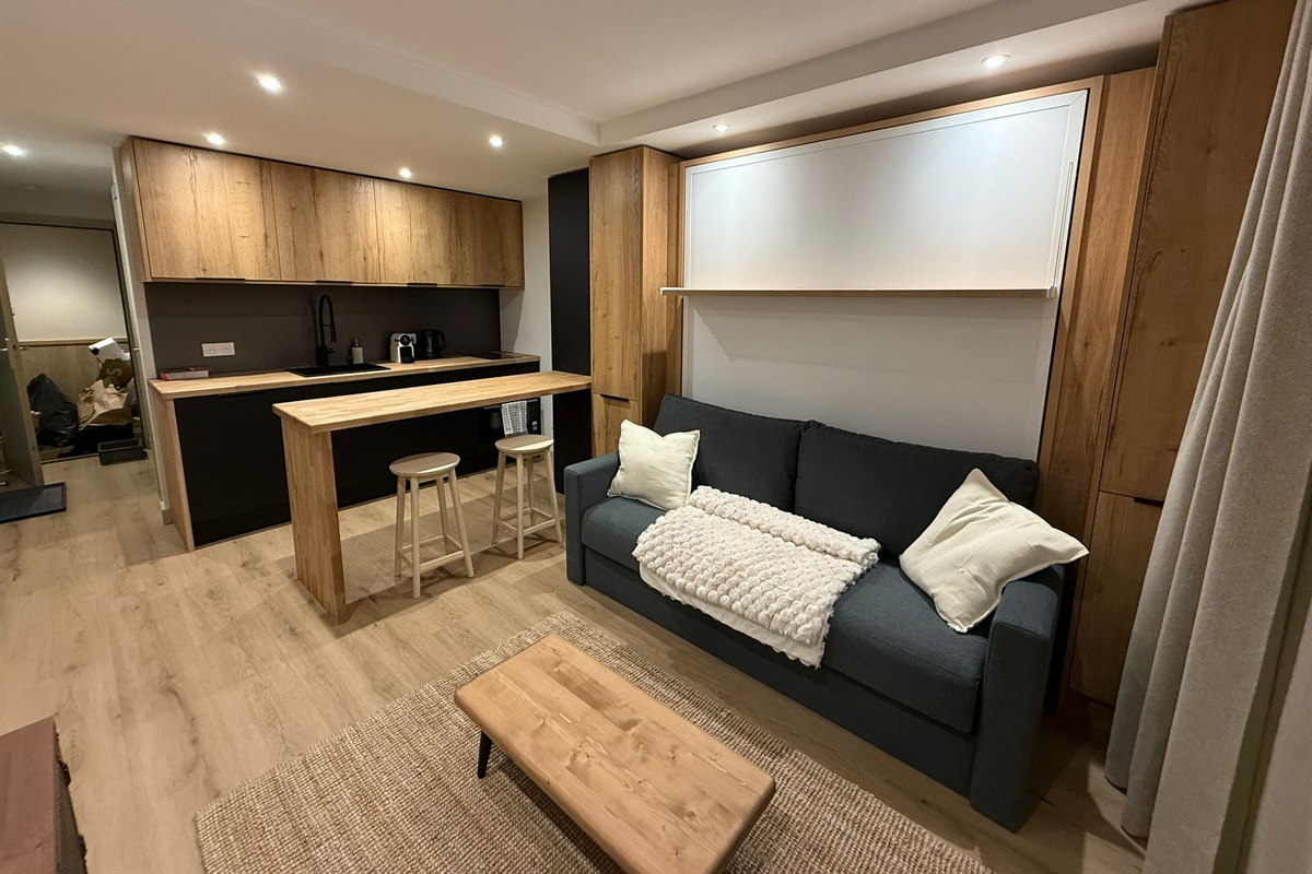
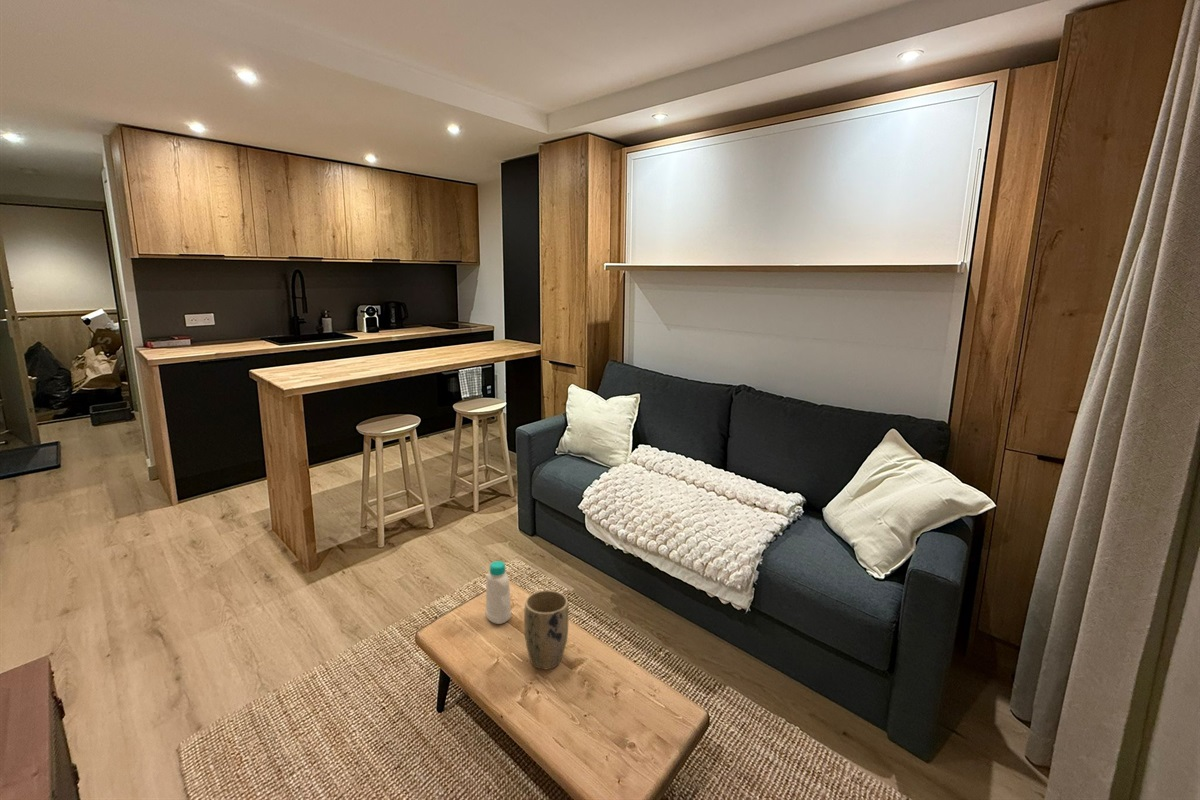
+ bottle (498, 590)
+ plant pot (546, 630)
